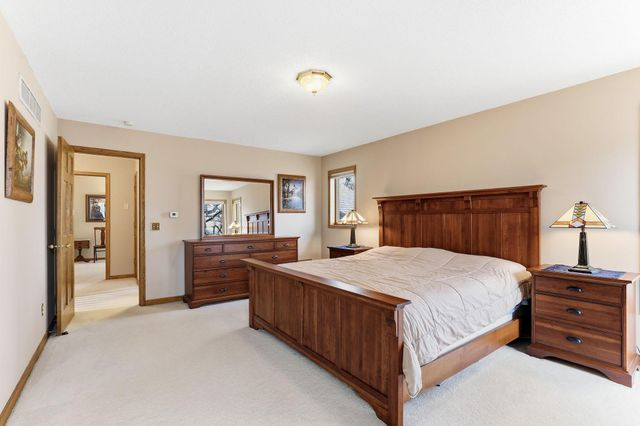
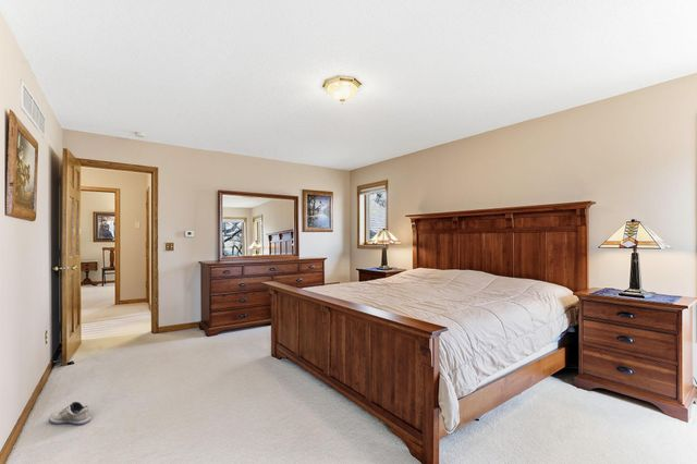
+ shoe (70, 411)
